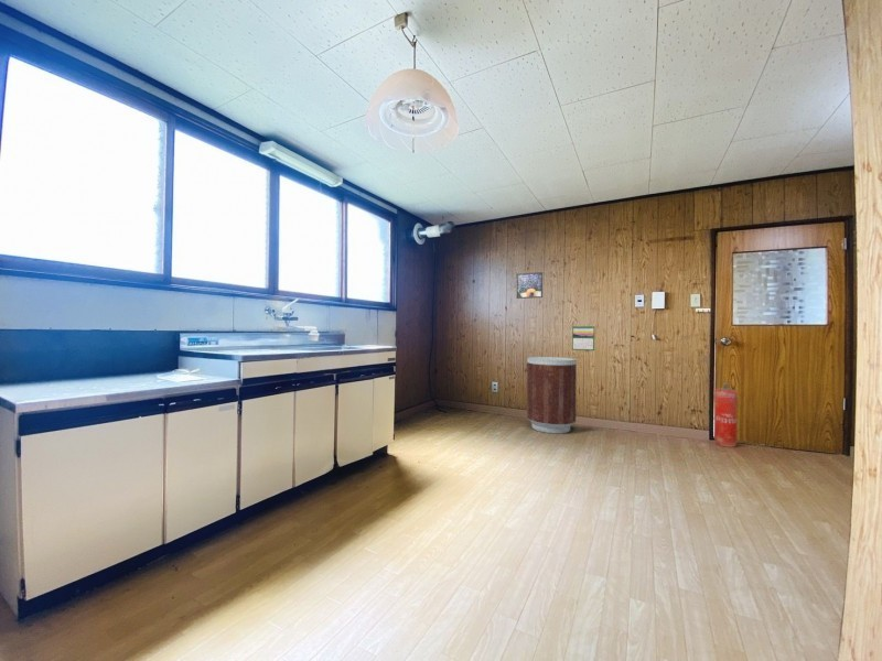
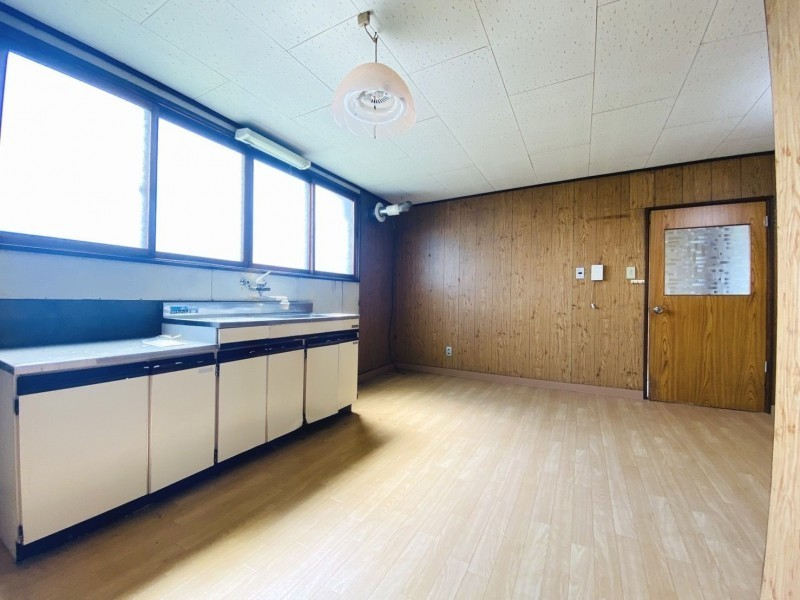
- fire extinguisher (725, 413)
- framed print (529, 285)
- trash can (550, 392)
- calendar (583, 337)
